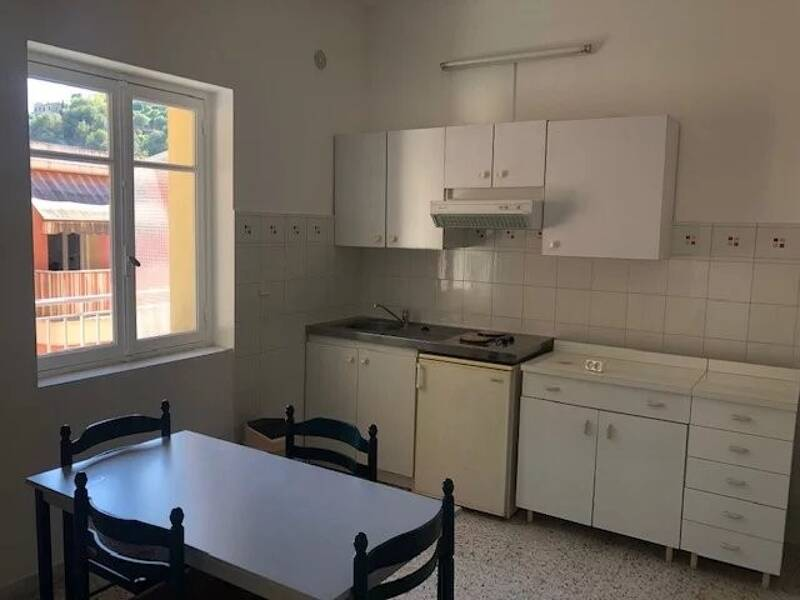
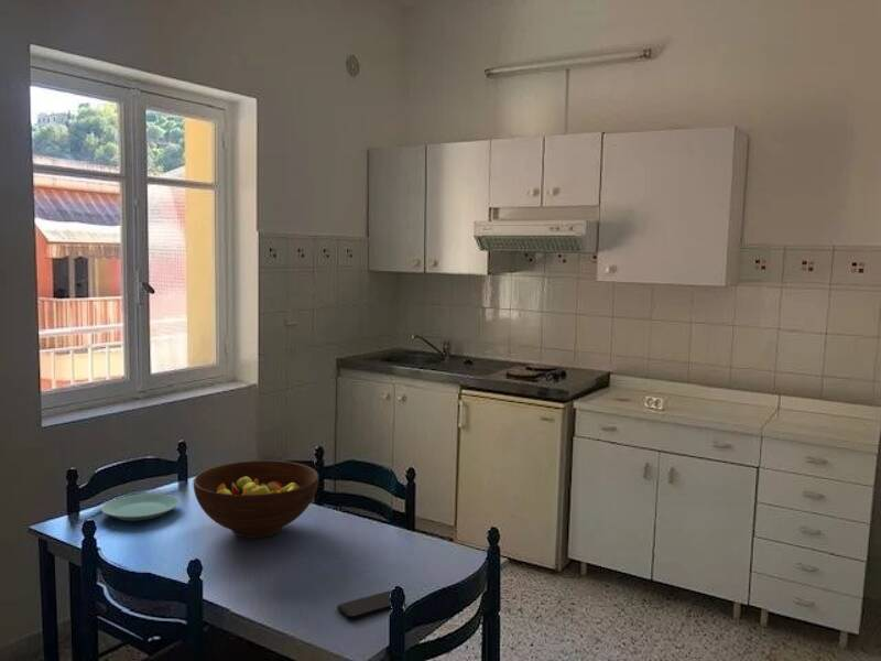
+ smartphone (371, 604)
+ fruit bowl (257, 503)
+ plate (141, 508)
